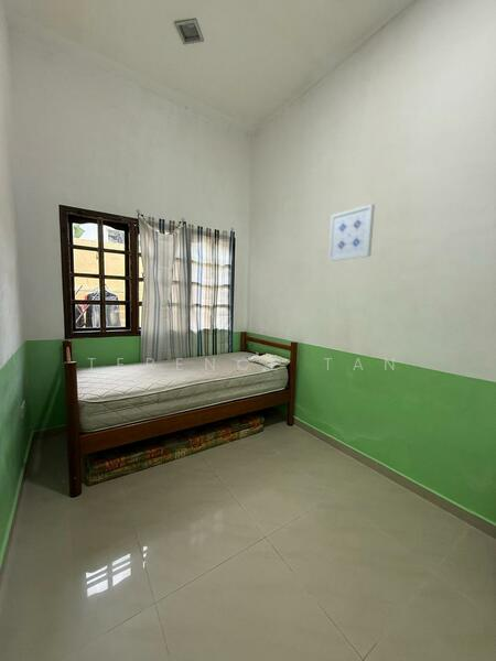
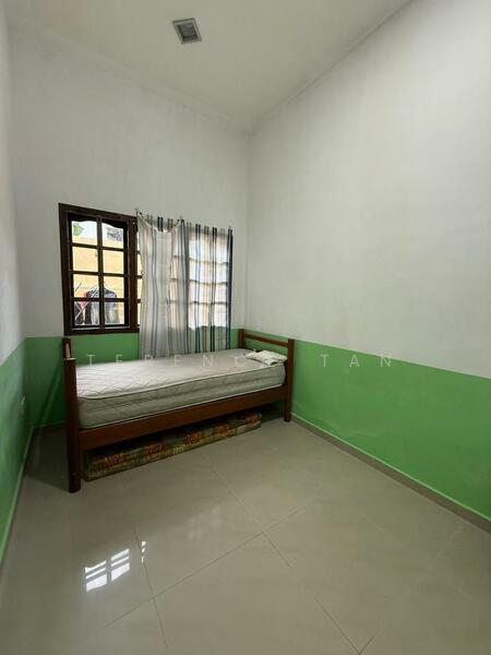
- wall art (349, 234)
